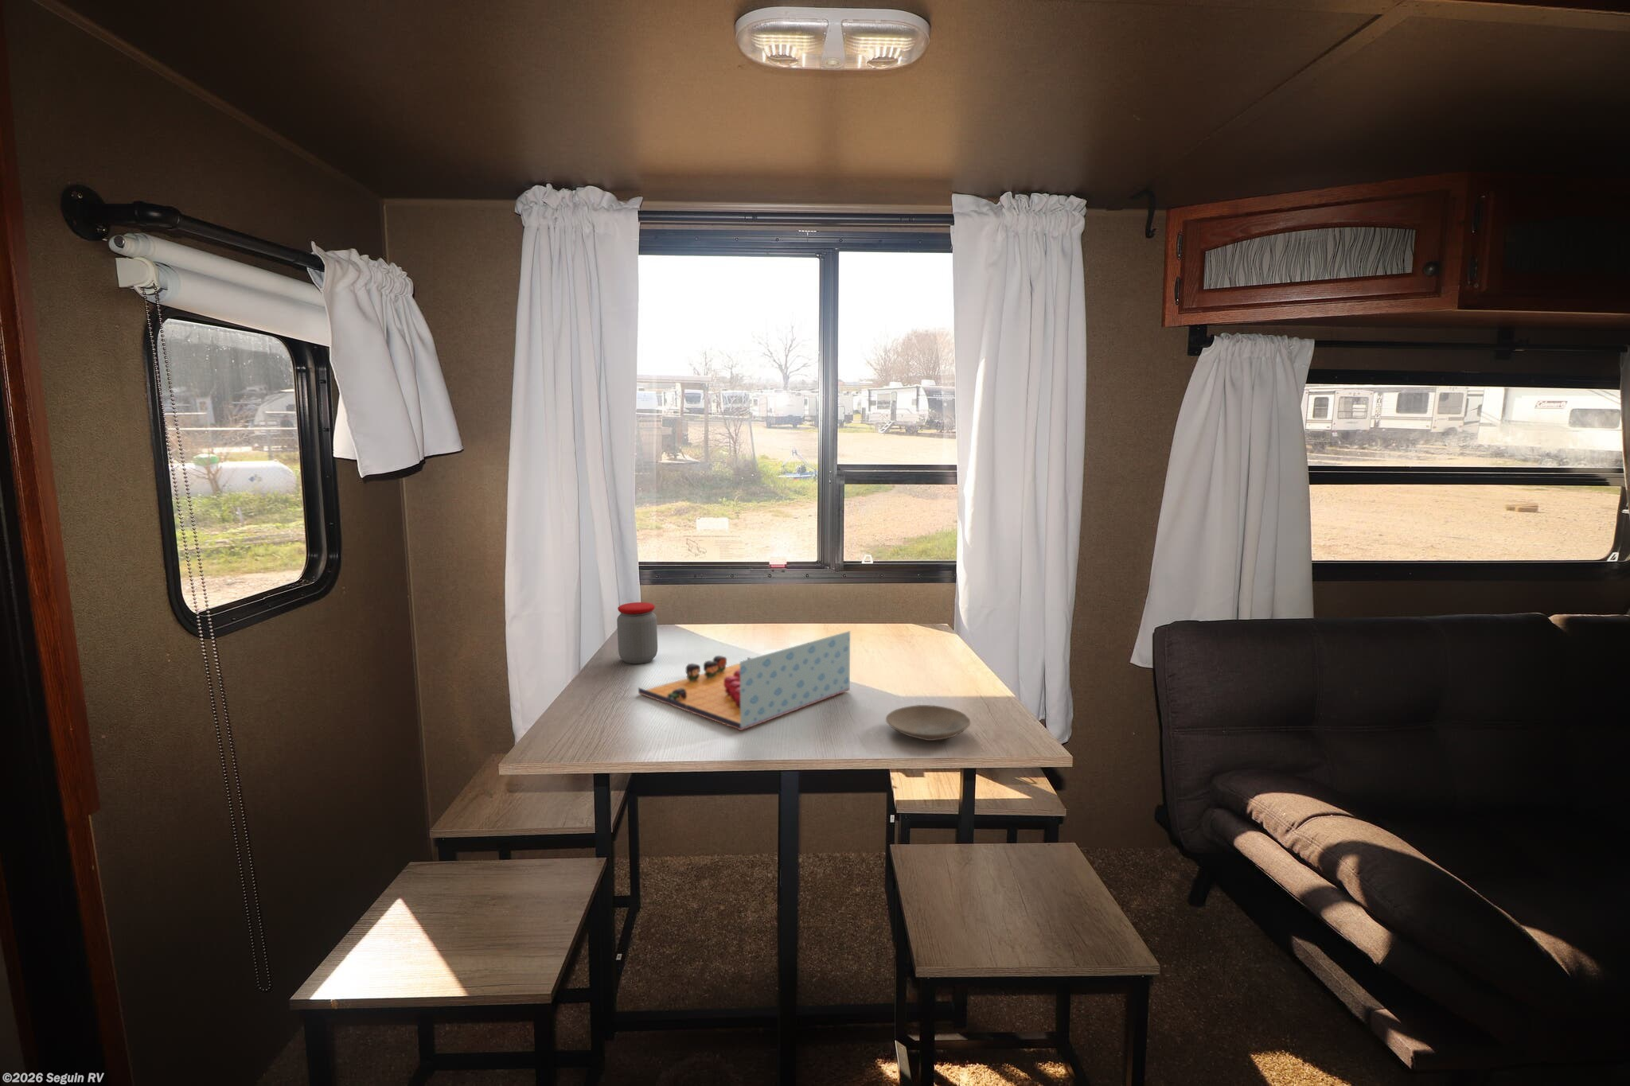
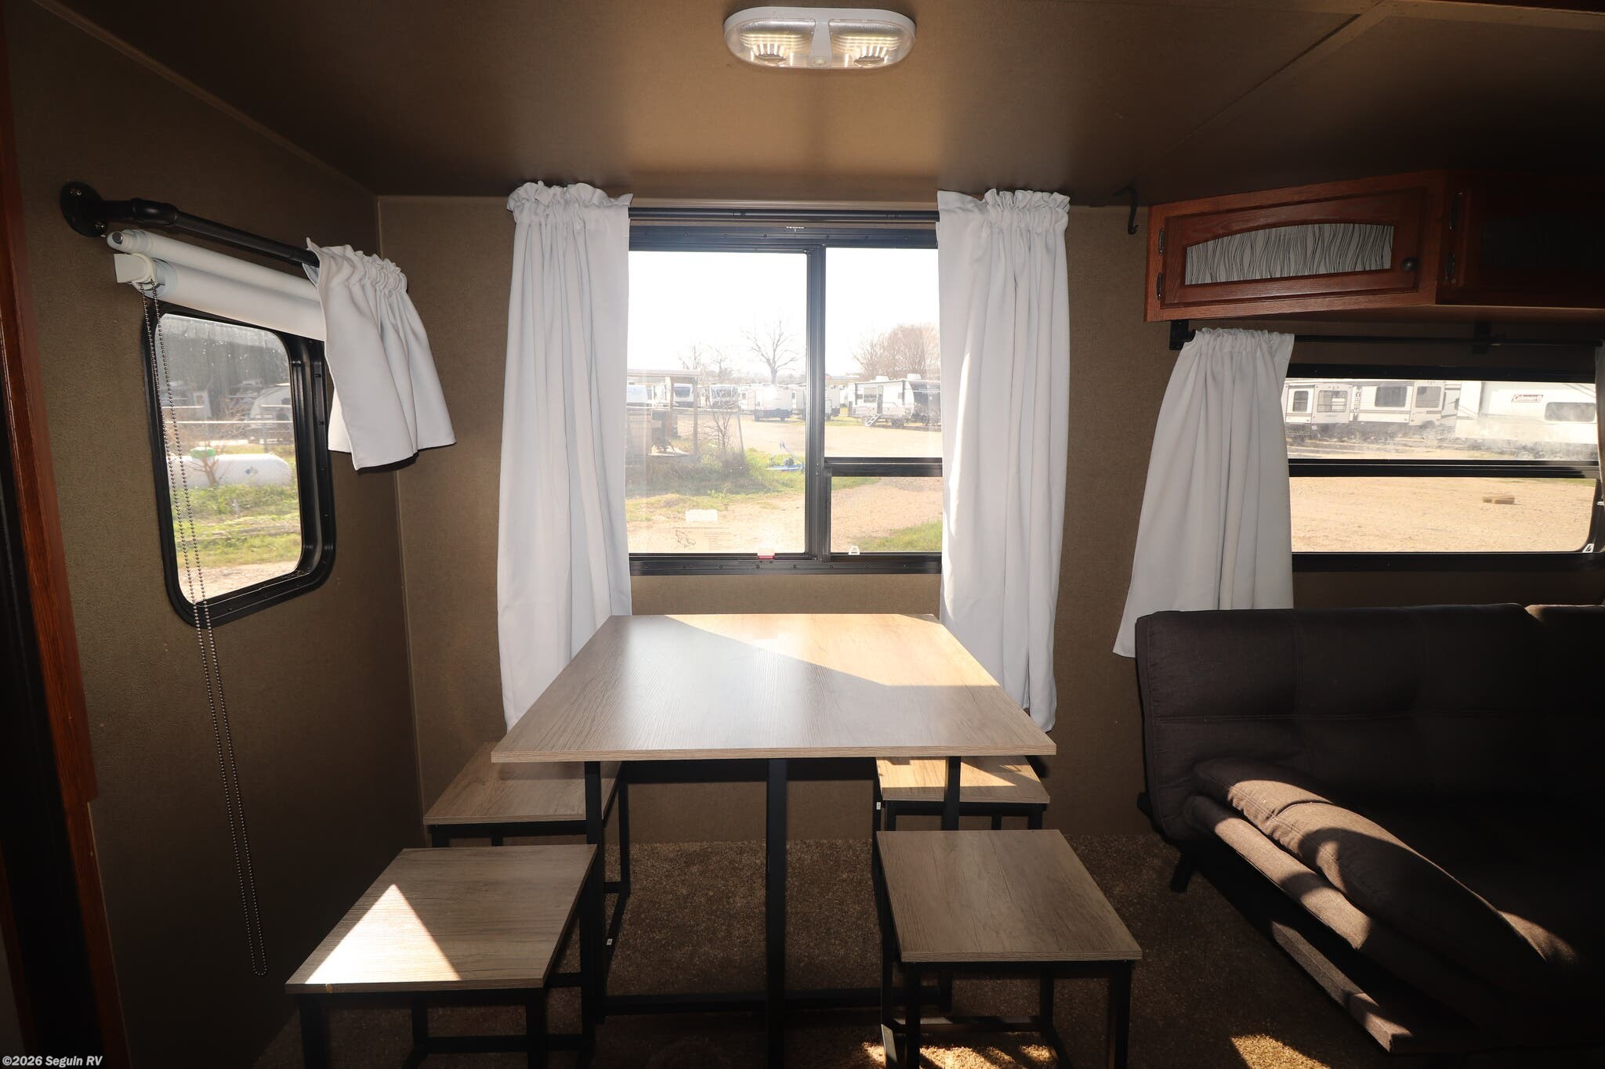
- board game (744, 662)
- plate (927, 725)
- jar (636, 633)
